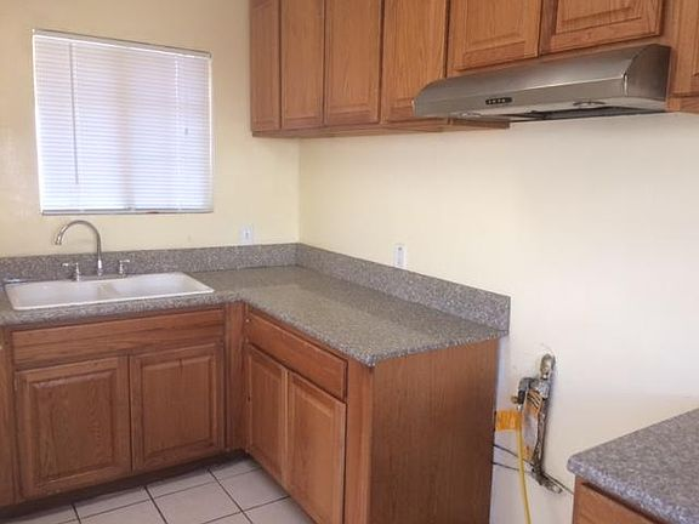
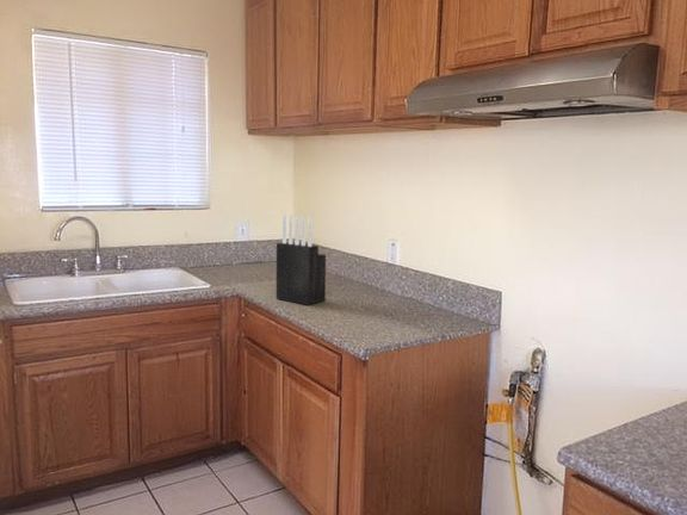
+ knife block (302, 258)
